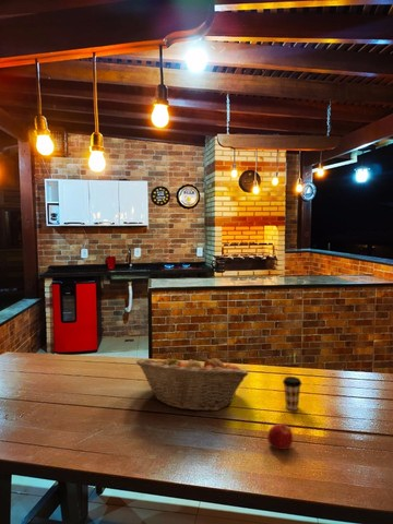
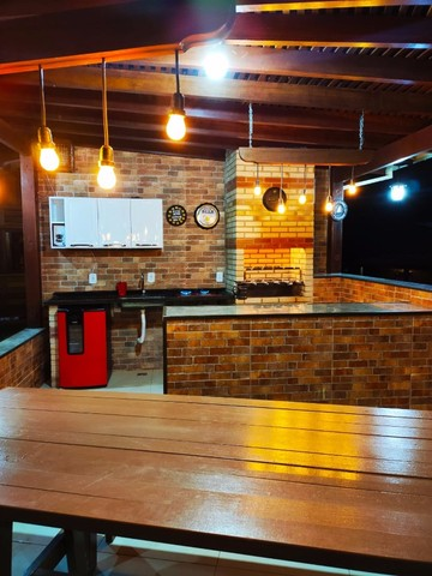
- apple (279, 434)
- fruit basket (191, 374)
- coffee cup (291, 393)
